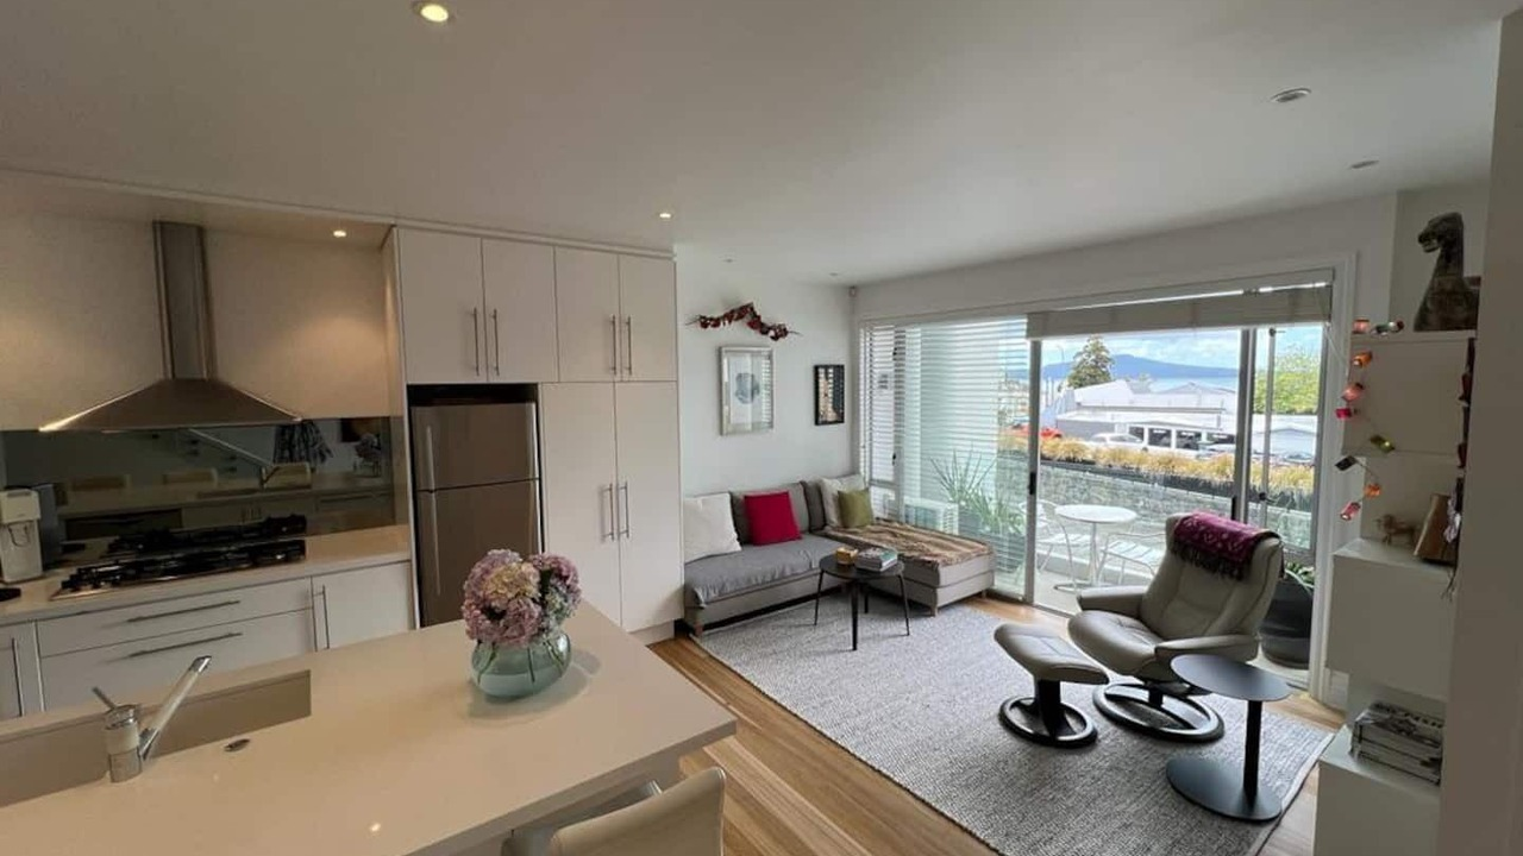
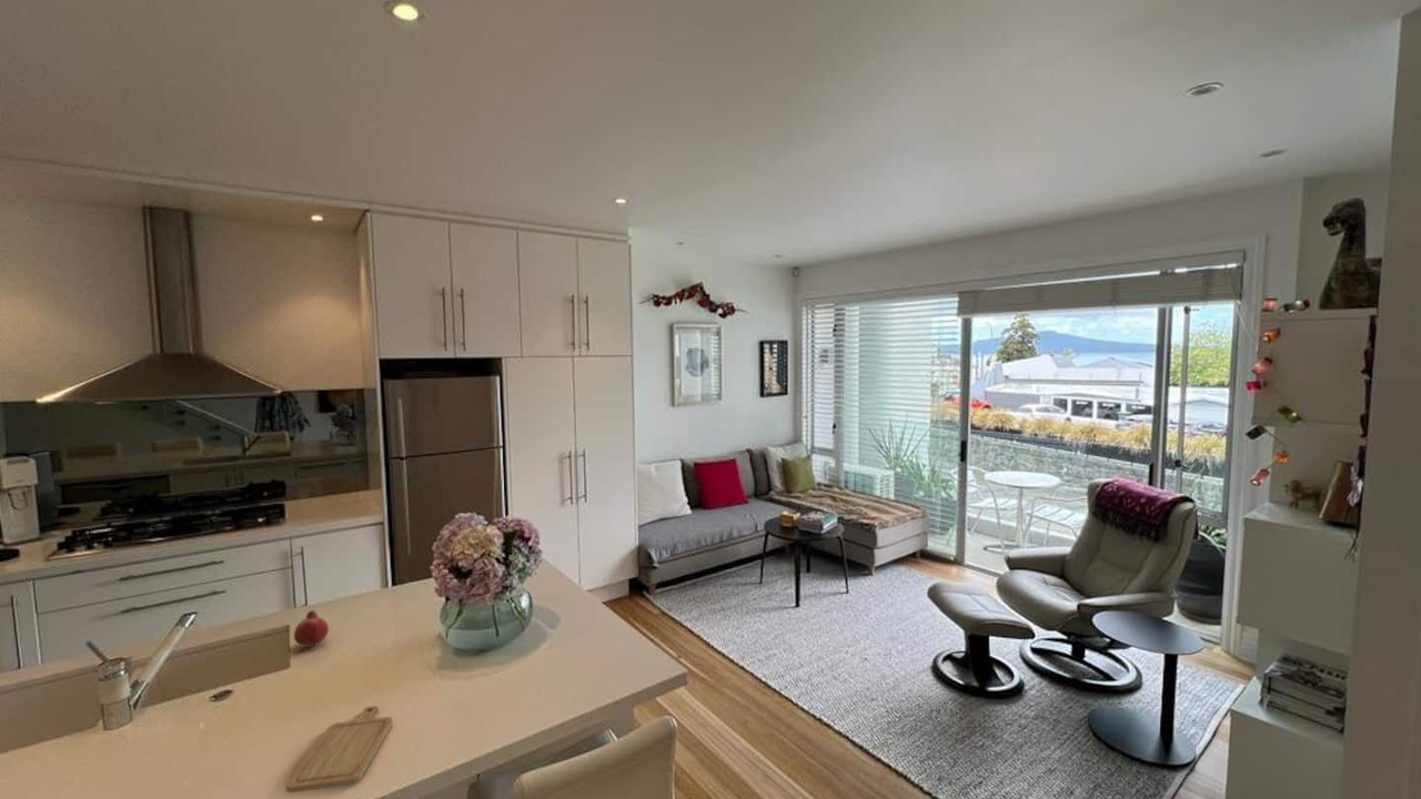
+ fruit (311, 629)
+ chopping board (349, 742)
